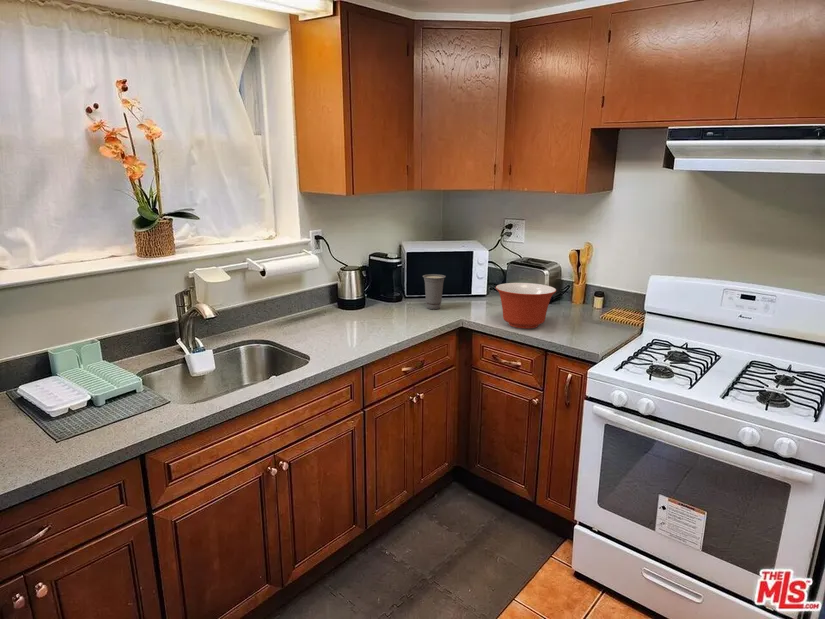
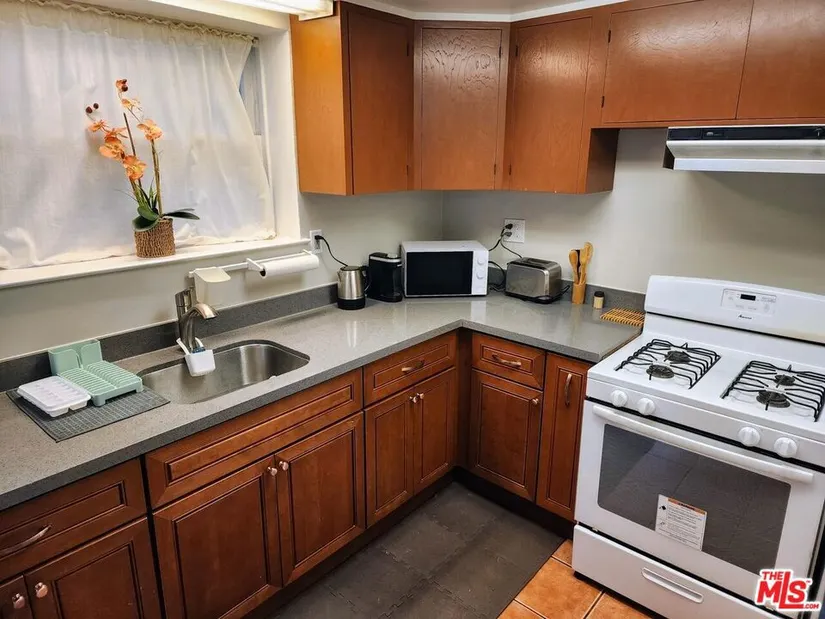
- mixing bowl (524, 306)
- cup (433, 292)
